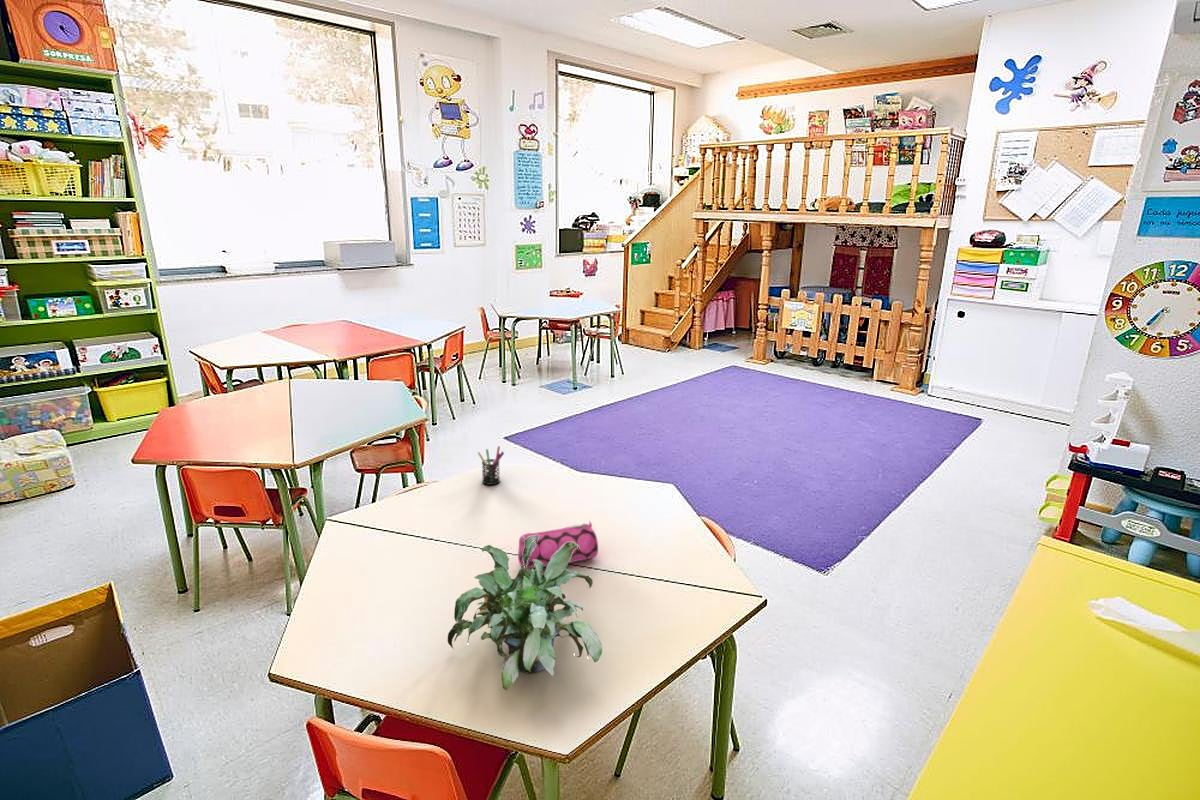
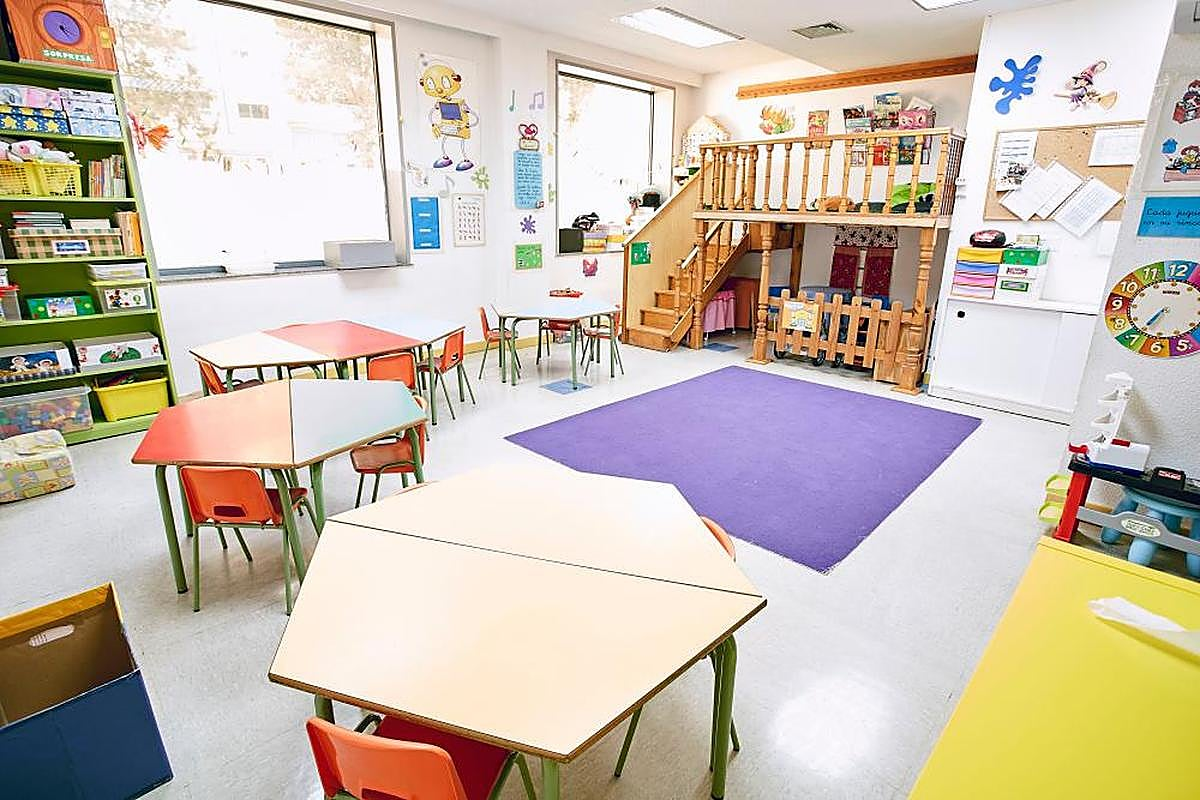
- potted plant (537, 608)
- pencil case (557, 544)
- pen holder (491, 464)
